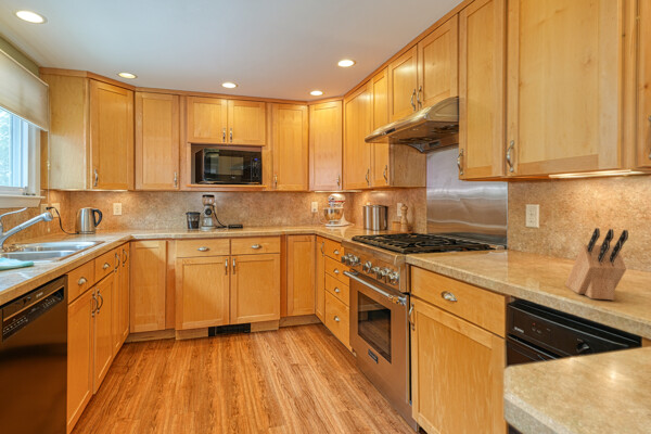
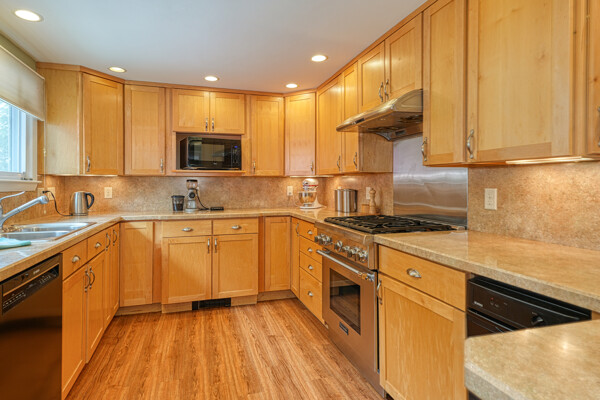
- knife block (595, 260)
